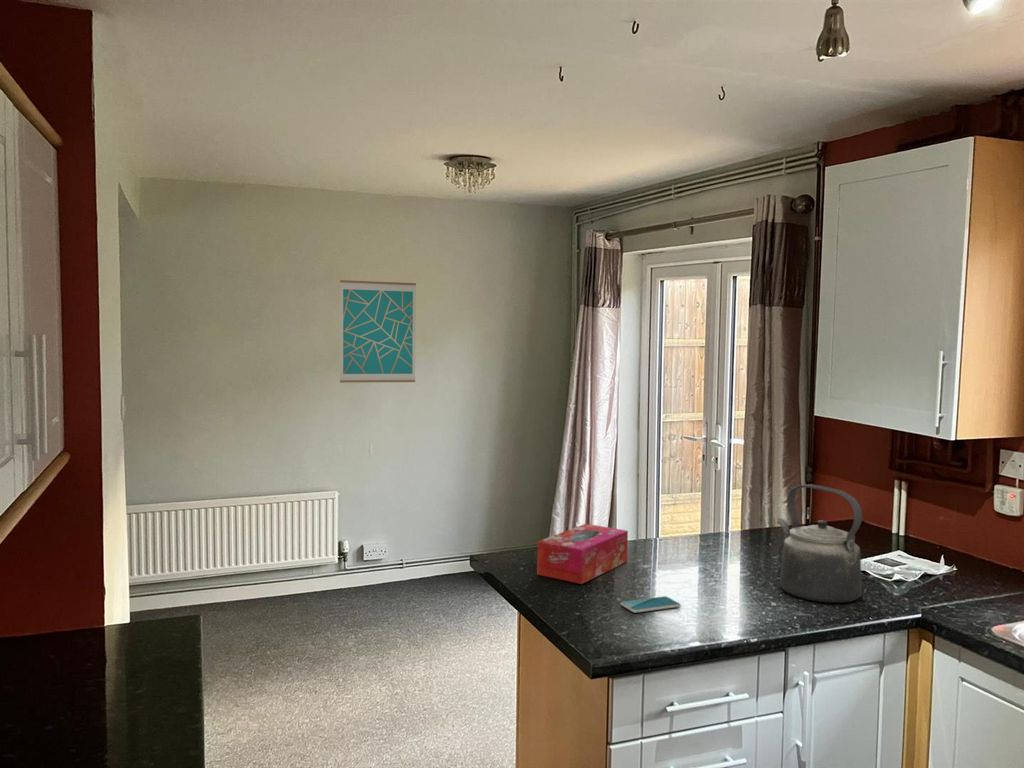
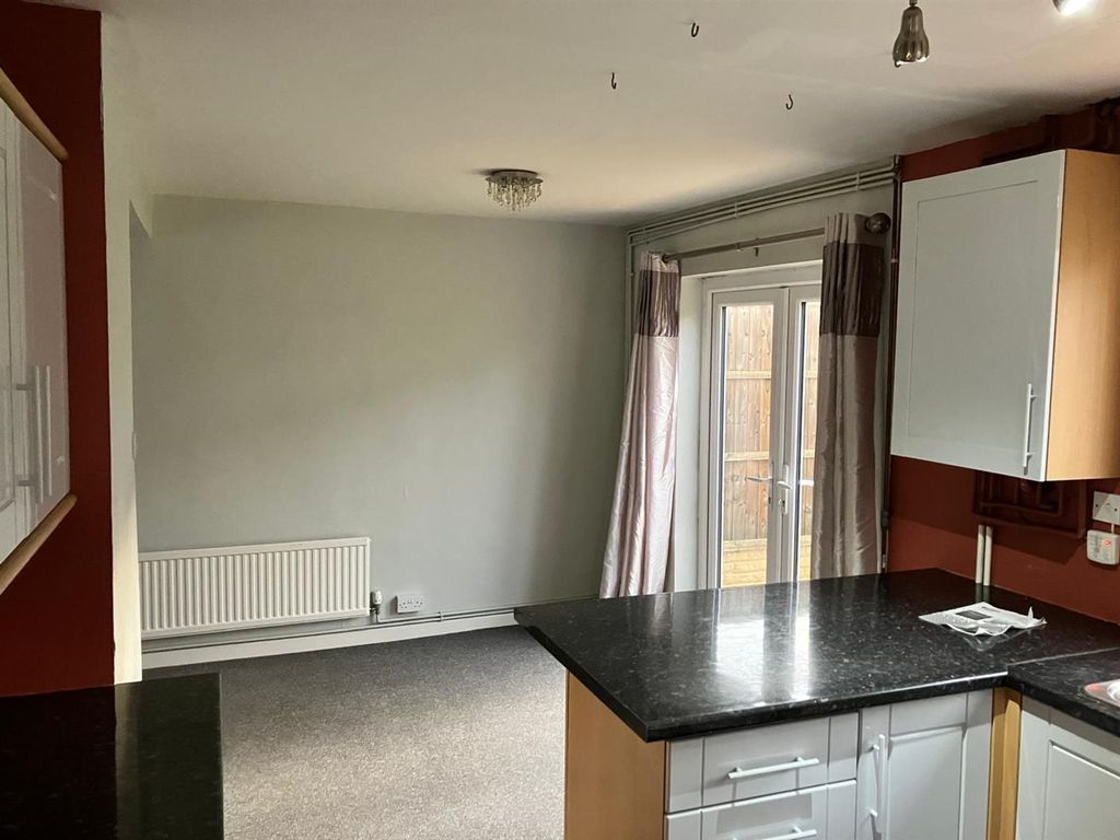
- smartphone (650, 604)
- wall art (378, 332)
- kettle (815, 537)
- tissue box (583, 551)
